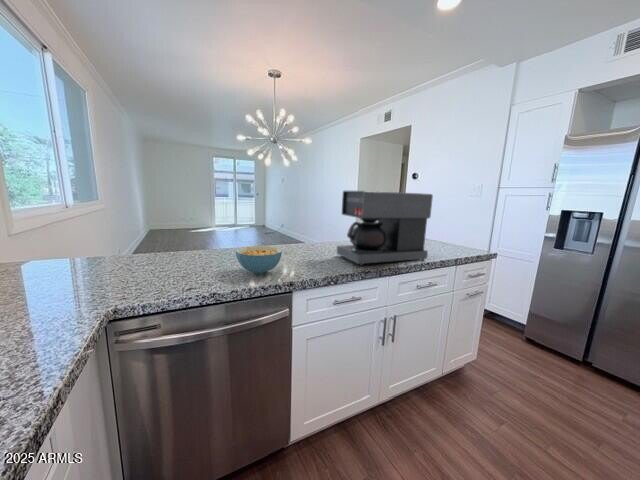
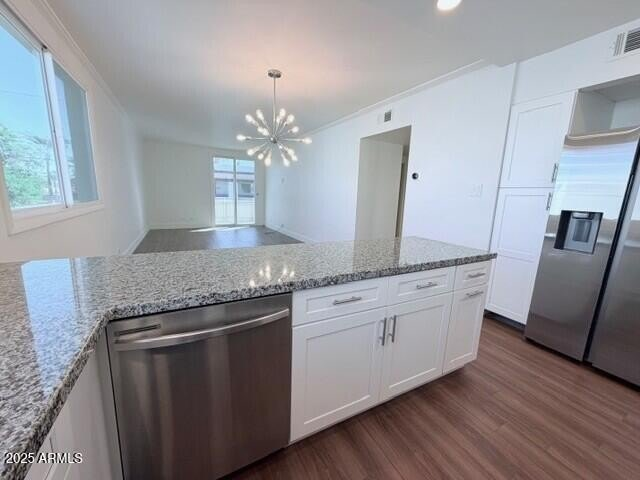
- cereal bowl (259, 261)
- coffee maker (384, 226)
